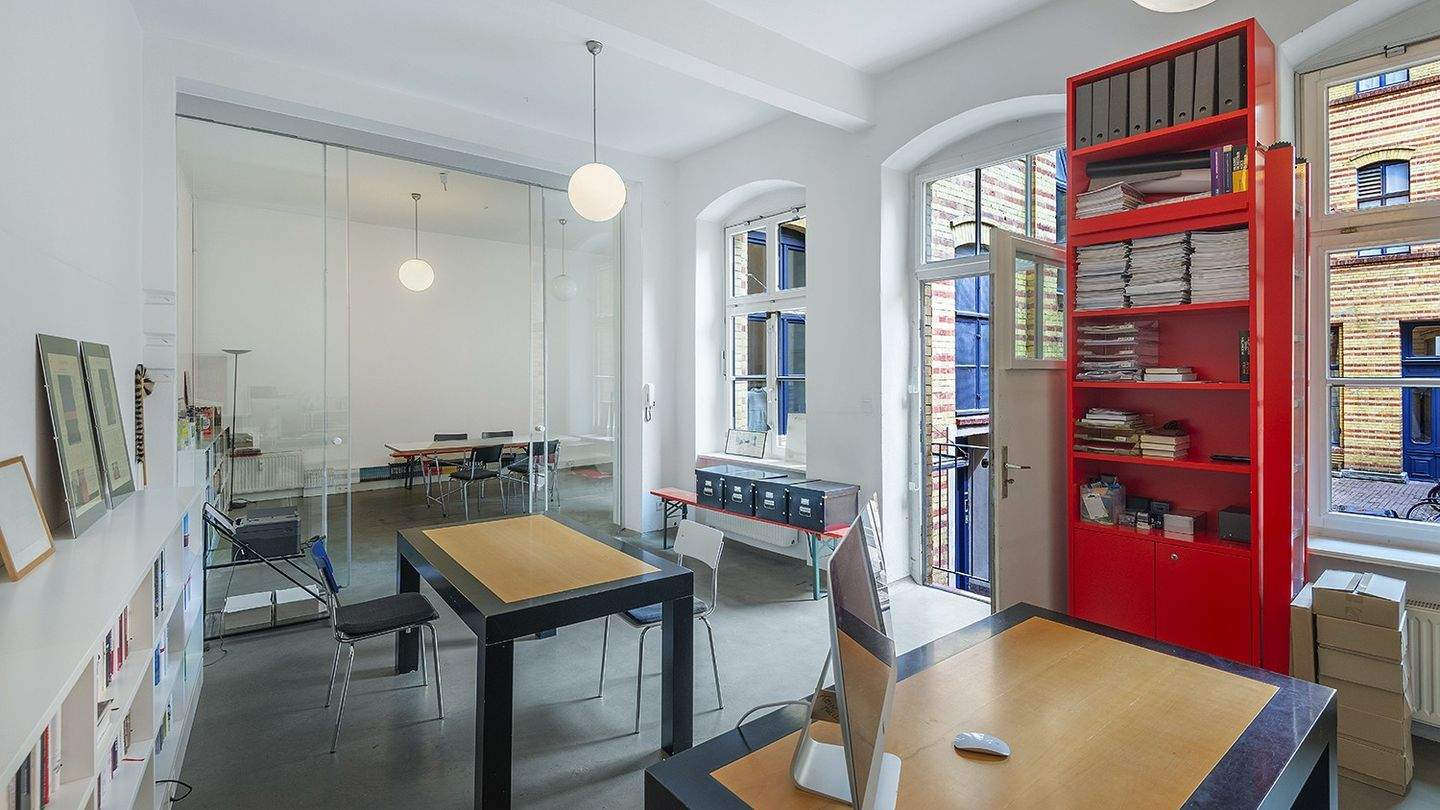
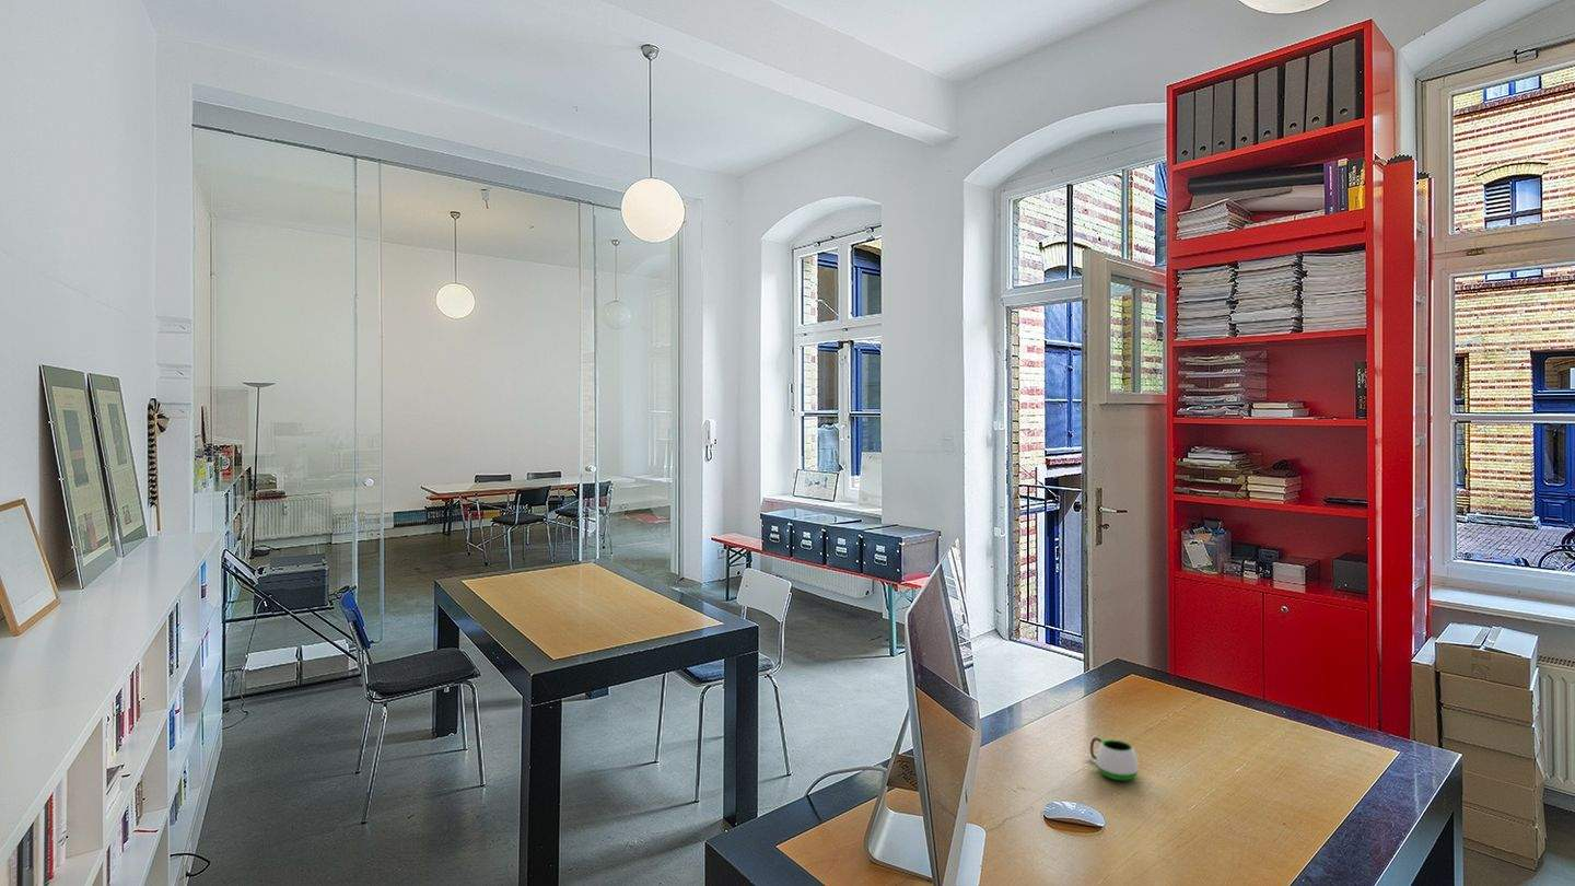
+ mug (1108, 756)
